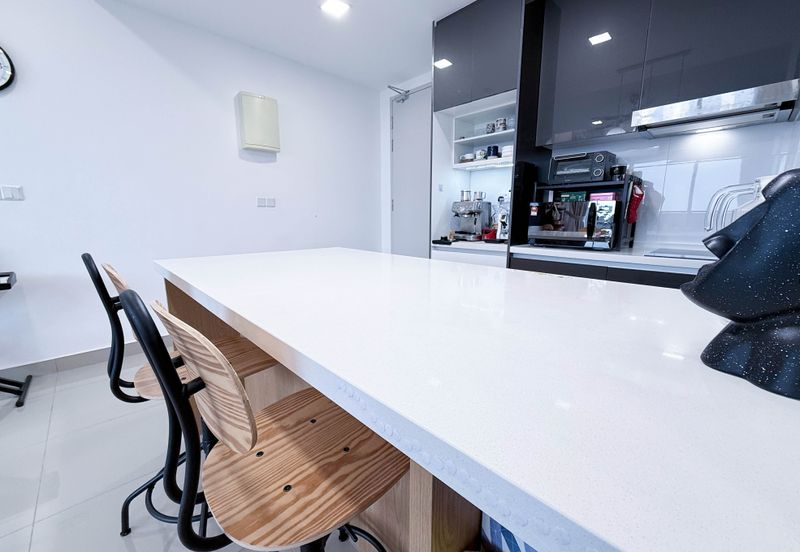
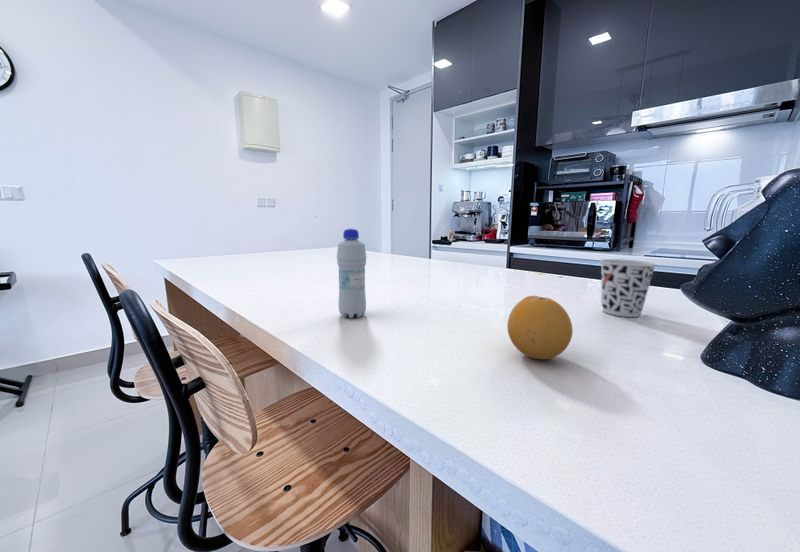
+ fruit (538, 326)
+ bottle (351, 273)
+ cup (623, 287)
